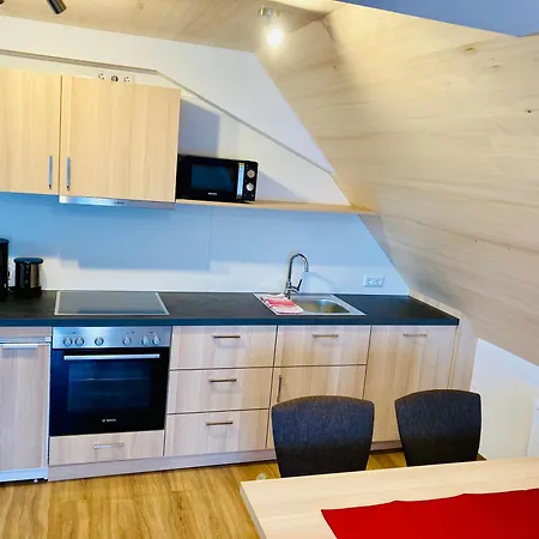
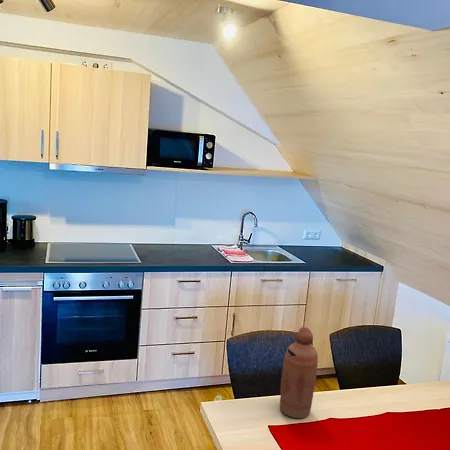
+ bottle (299, 369)
